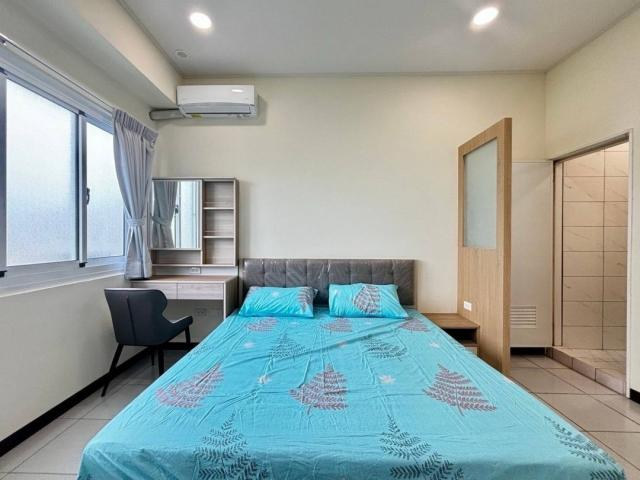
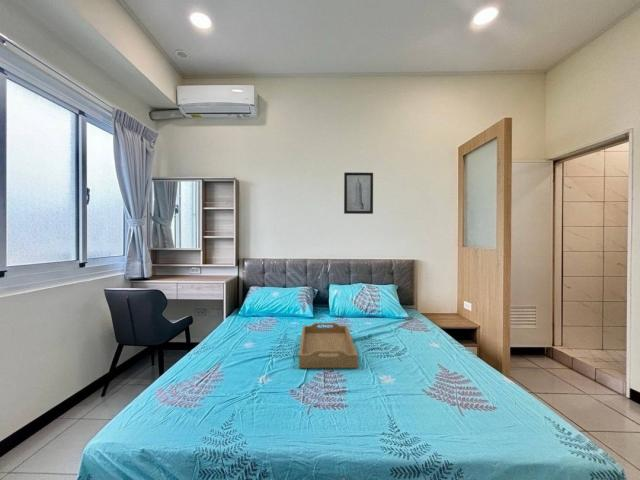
+ serving tray (326, 342)
+ wall art (358, 193)
